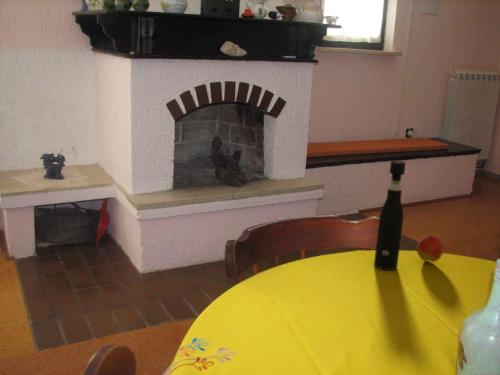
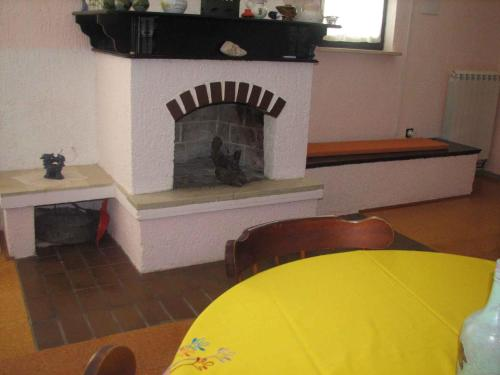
- peach (430, 248)
- pepper grinder (391, 215)
